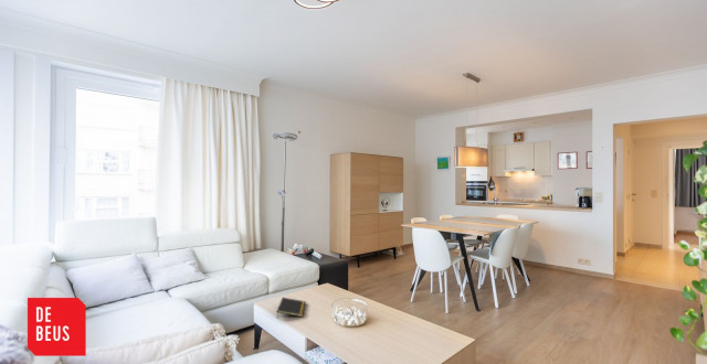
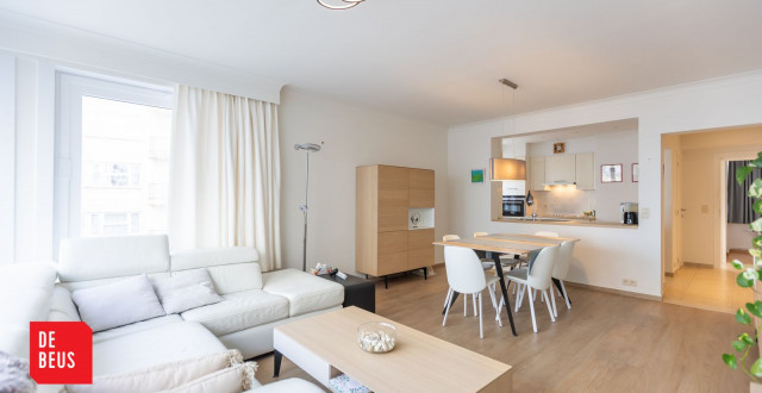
- notepad (292, 306)
